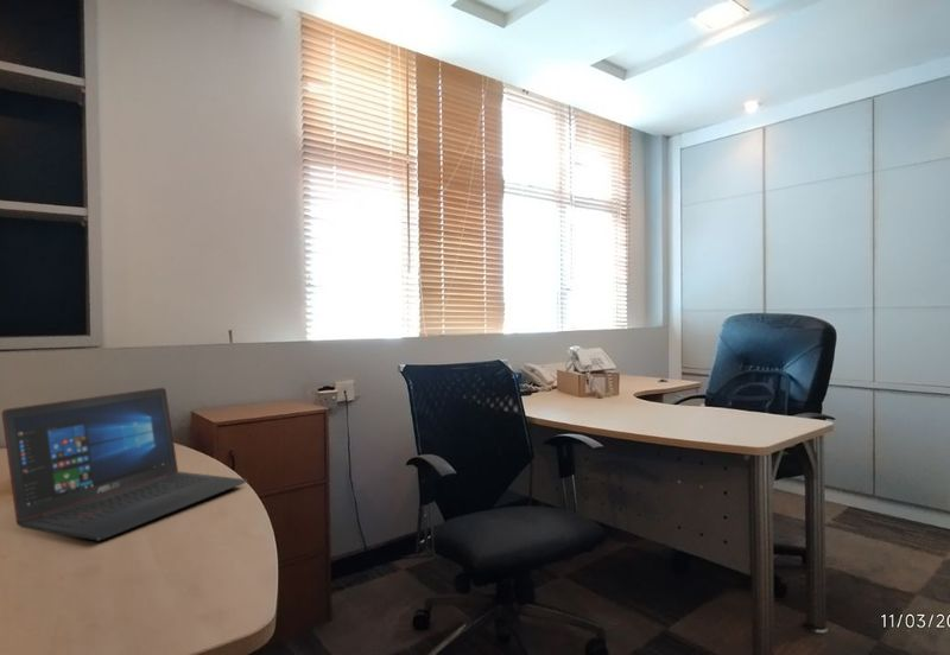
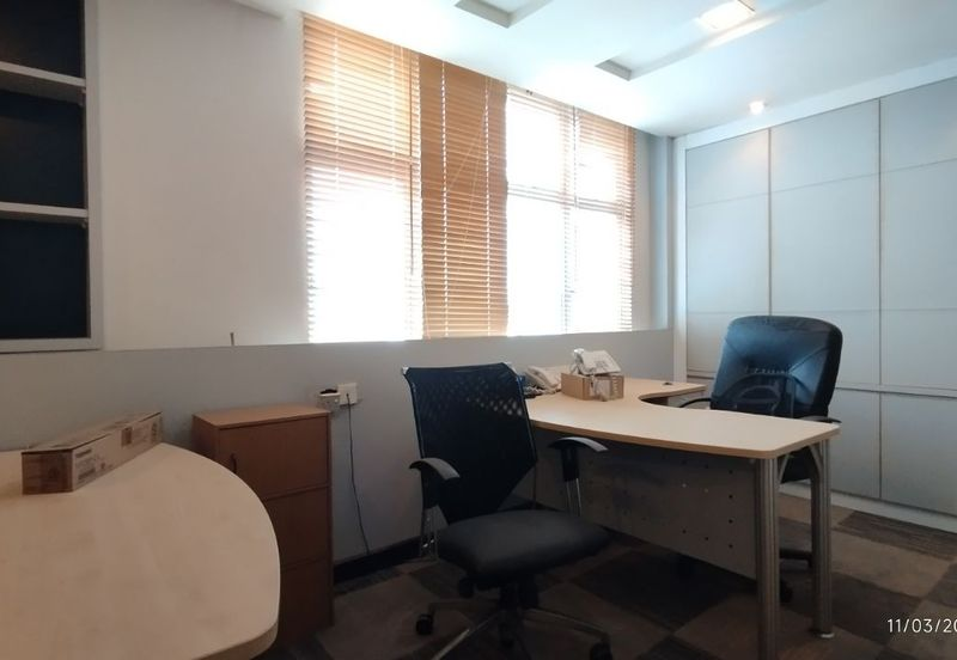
- laptop (138, 450)
